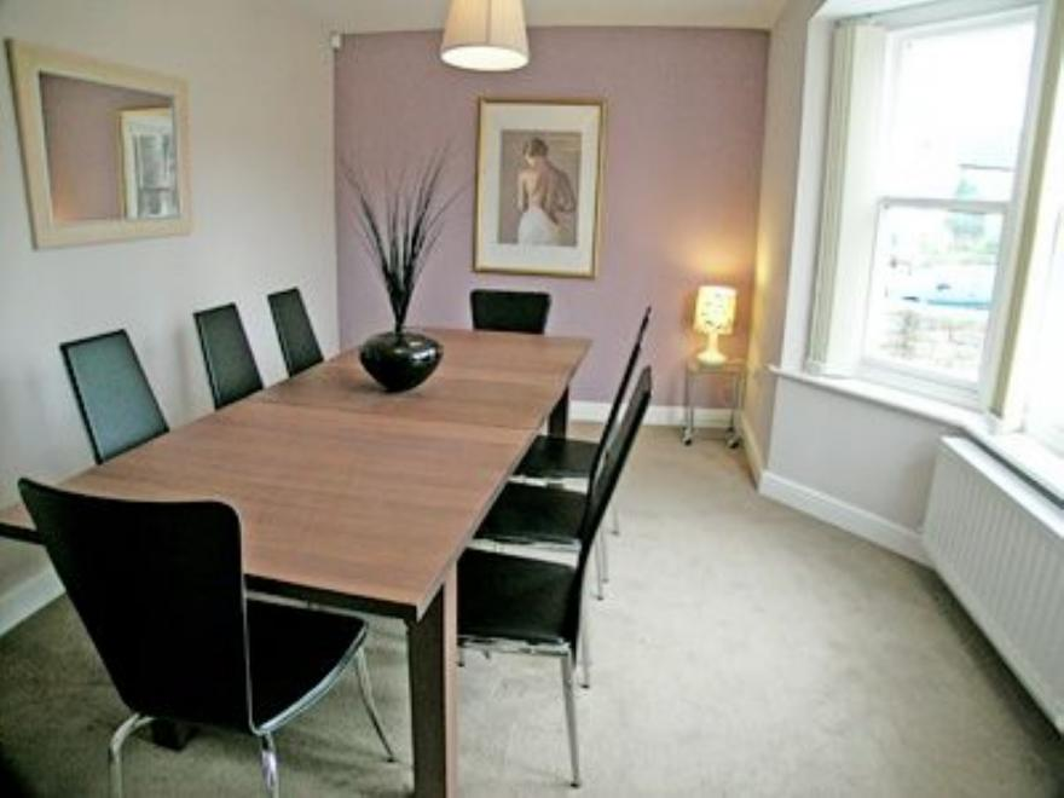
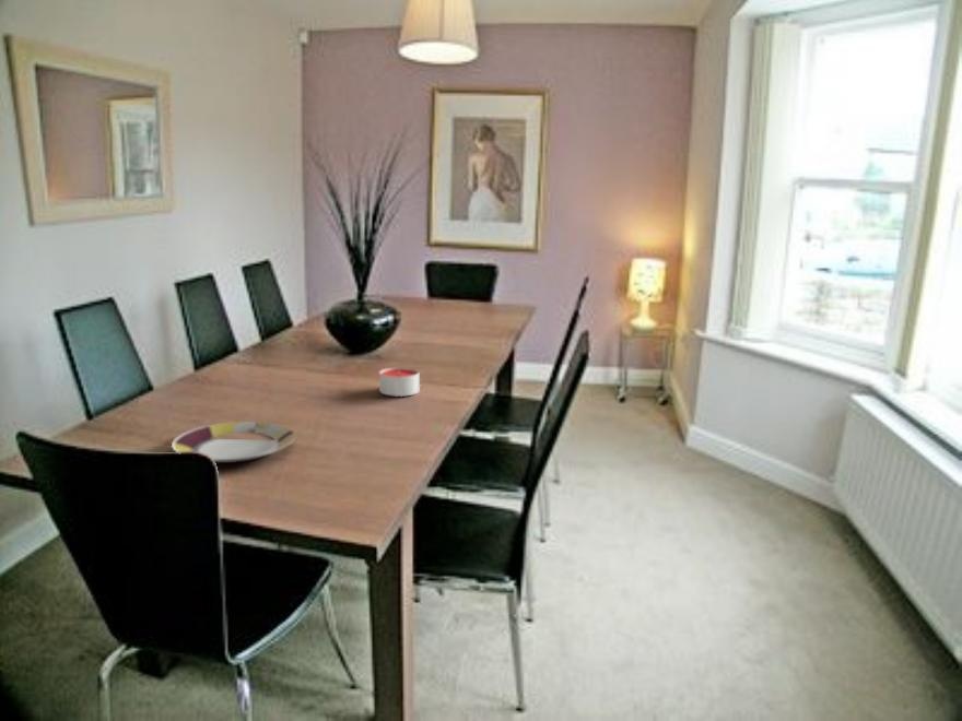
+ candle (399, 380)
+ plate (235, 442)
